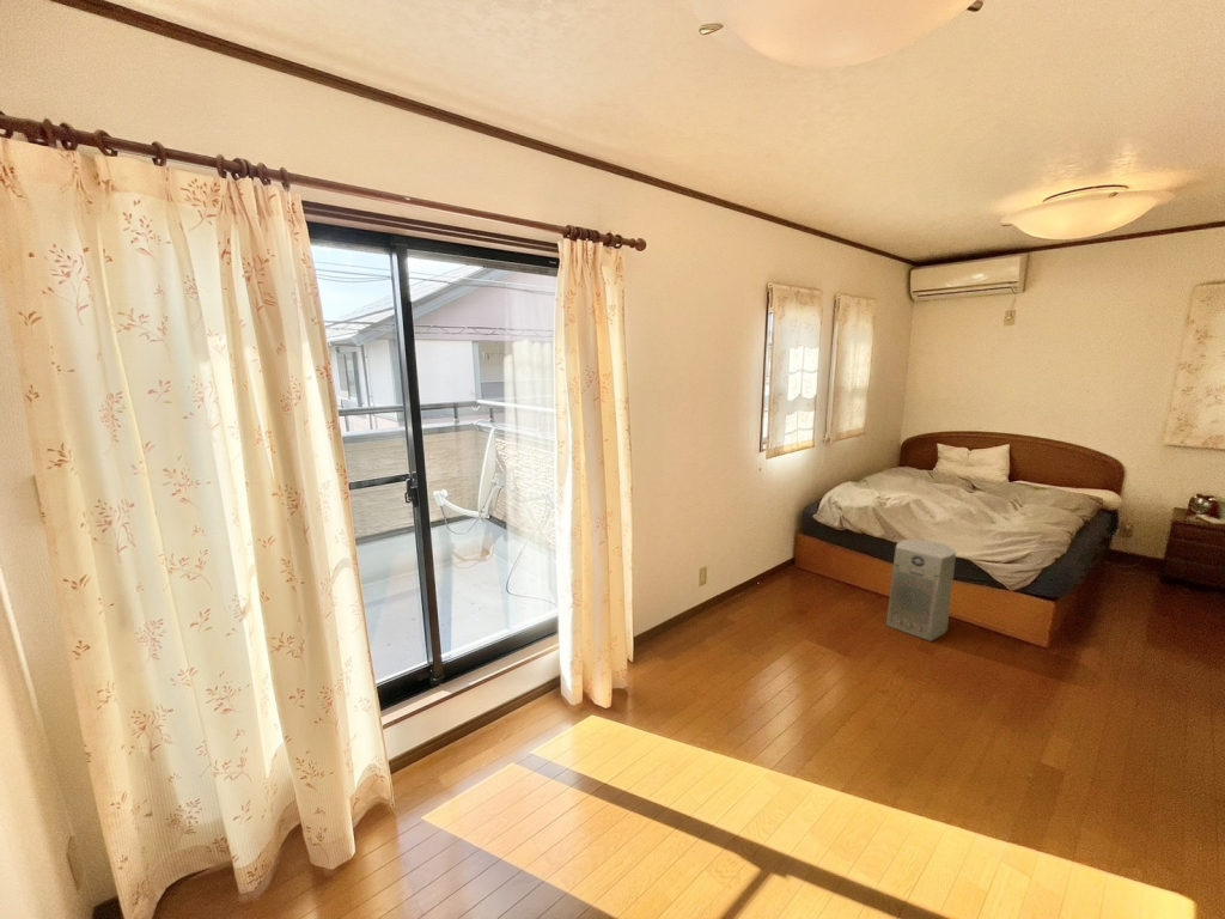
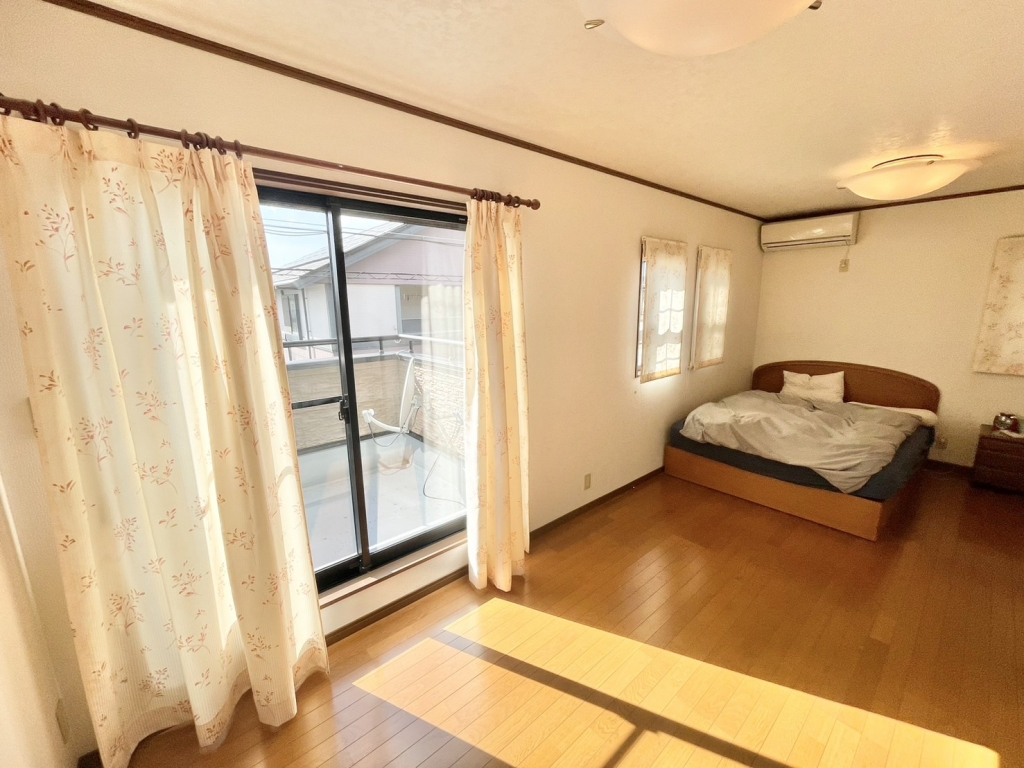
- fan (921, 585)
